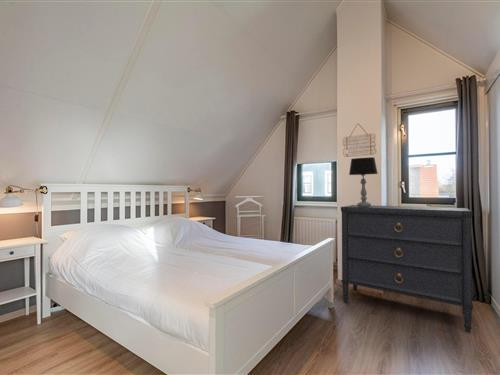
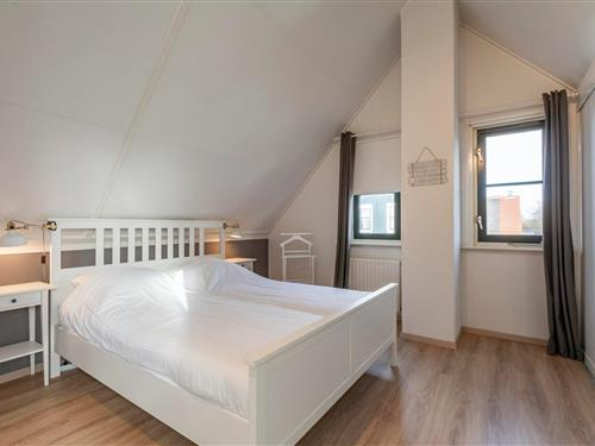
- dresser (401, 257)
- table lamp (363, 182)
